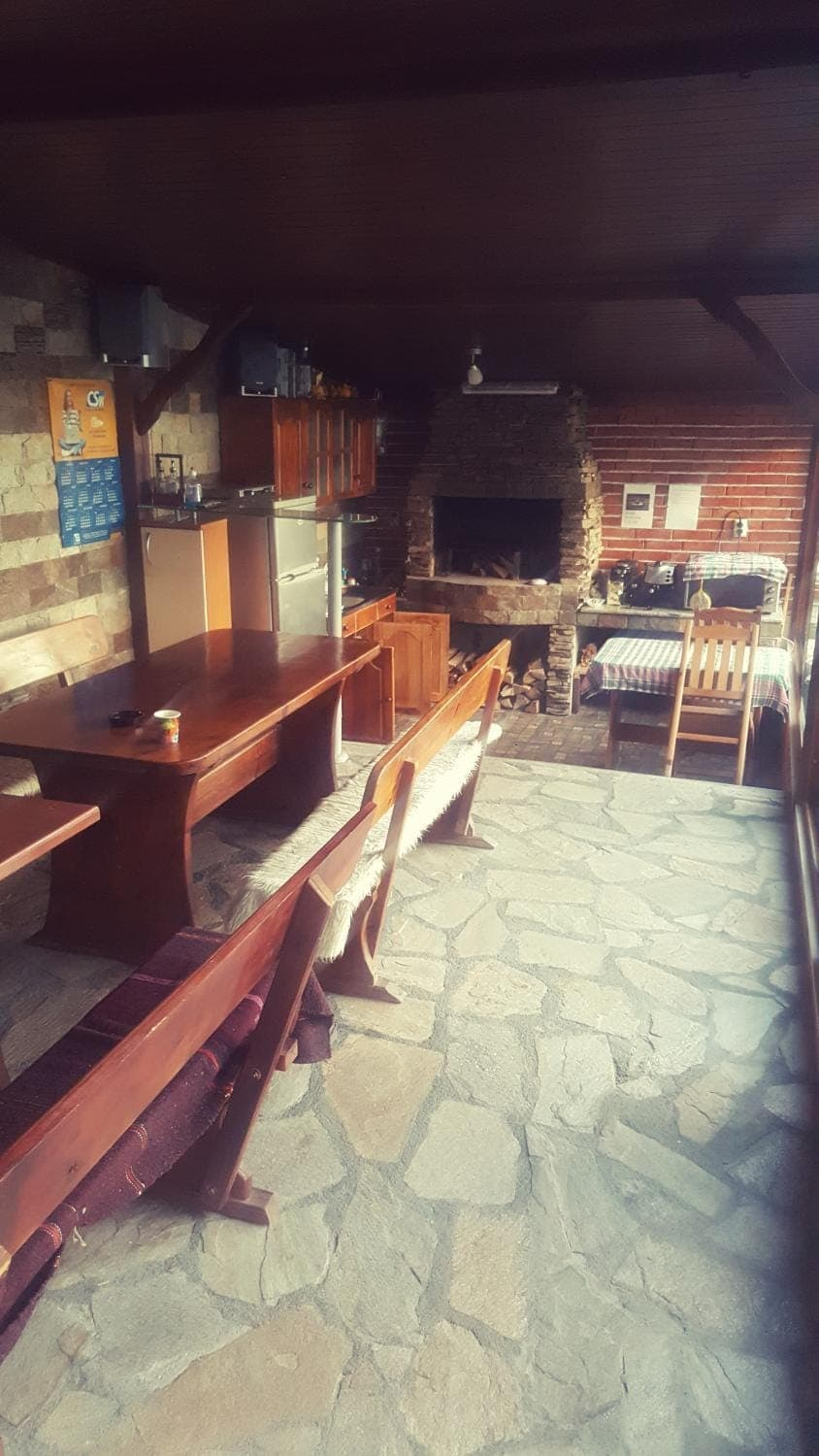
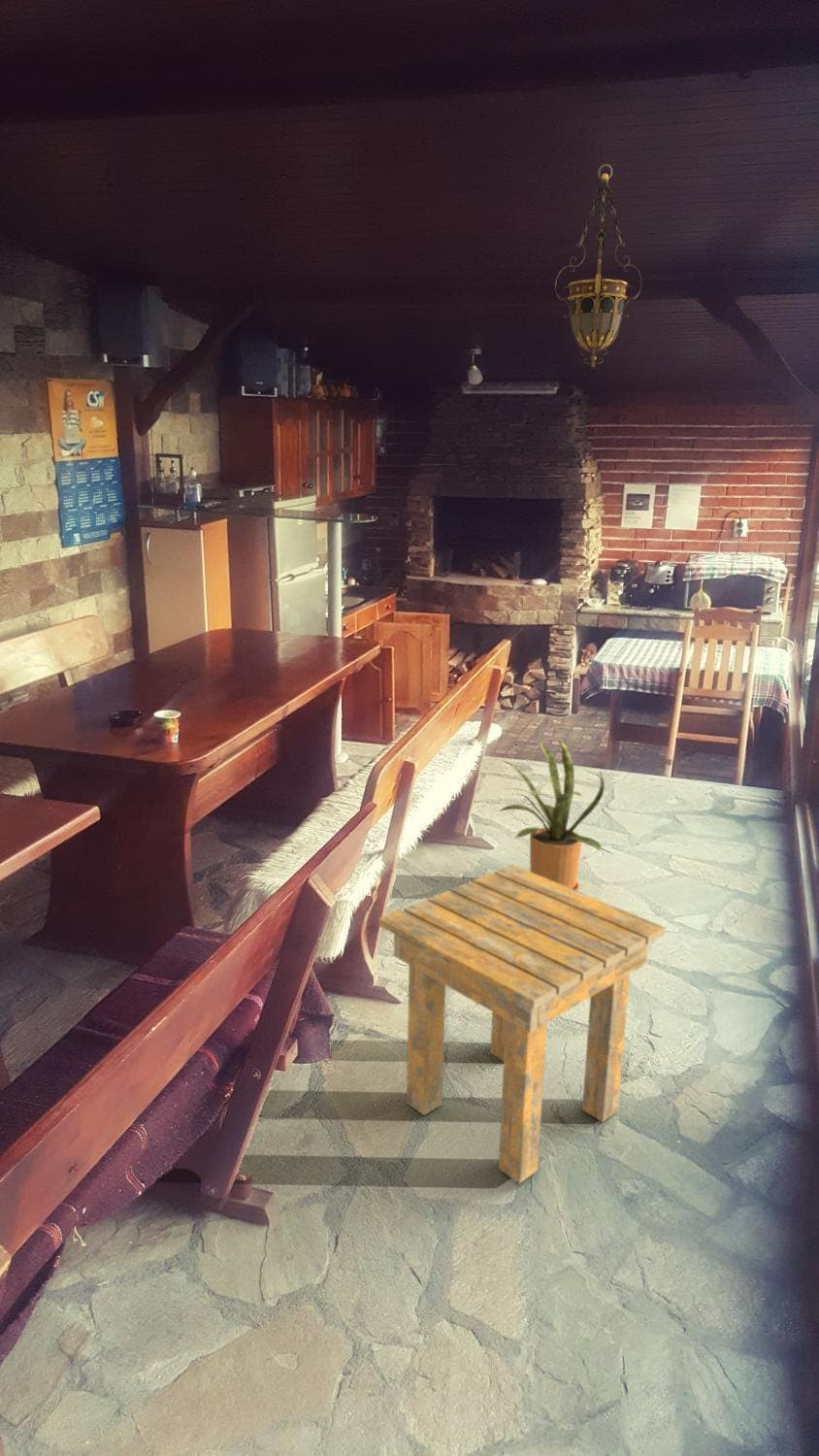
+ hanging lantern (599, 269)
+ side table (516, 1017)
+ house plant (547, 822)
